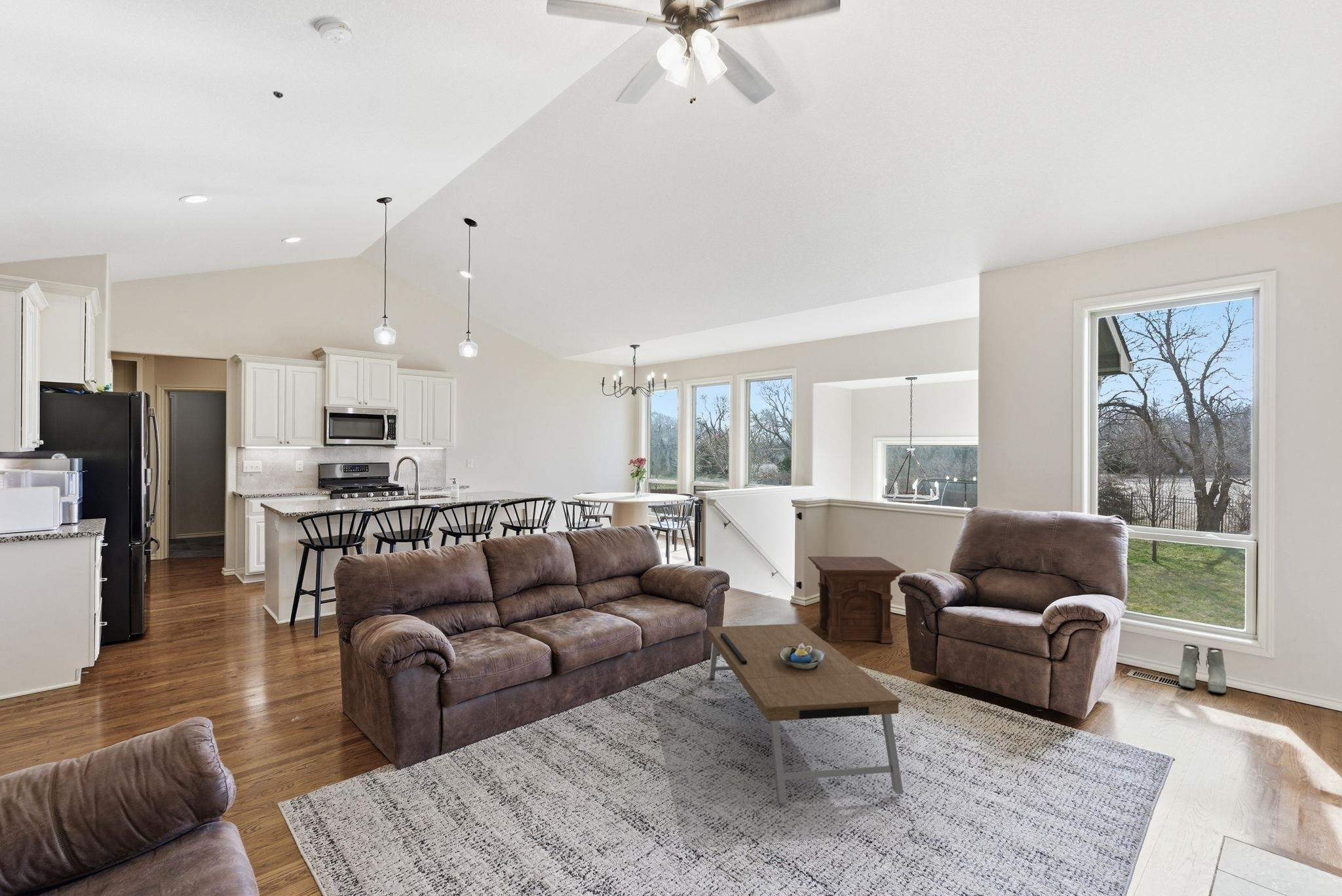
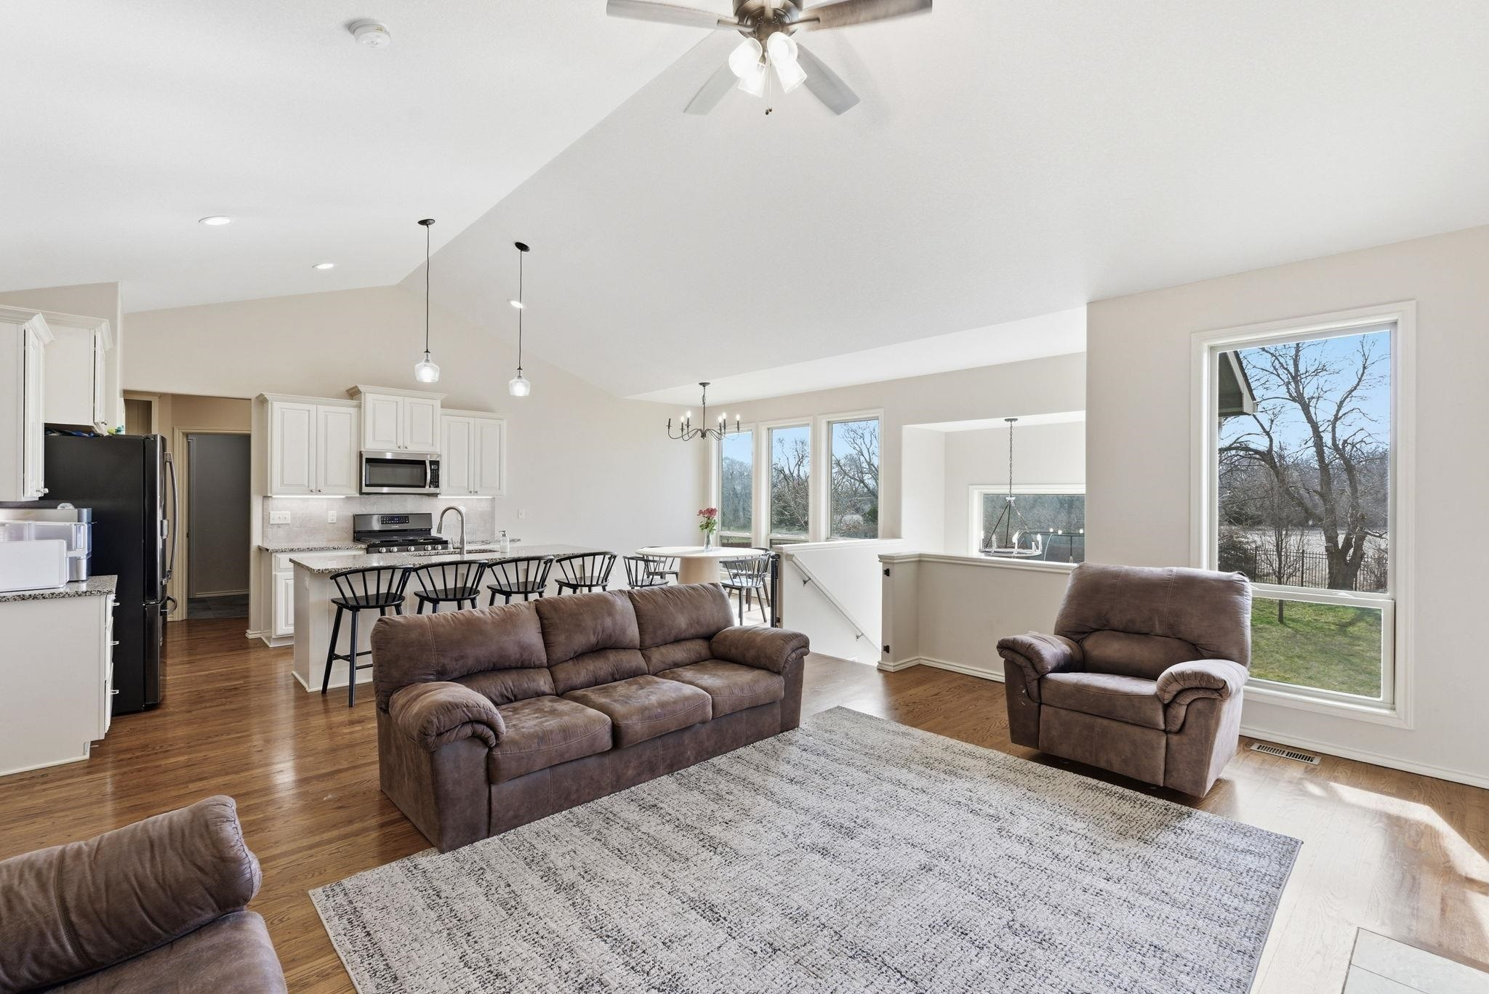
- coffee table (787, 689)
- boots (1200, 665)
- decorative bowl (799, 648)
- side table (853, 598)
- smoke detector (278, 94)
